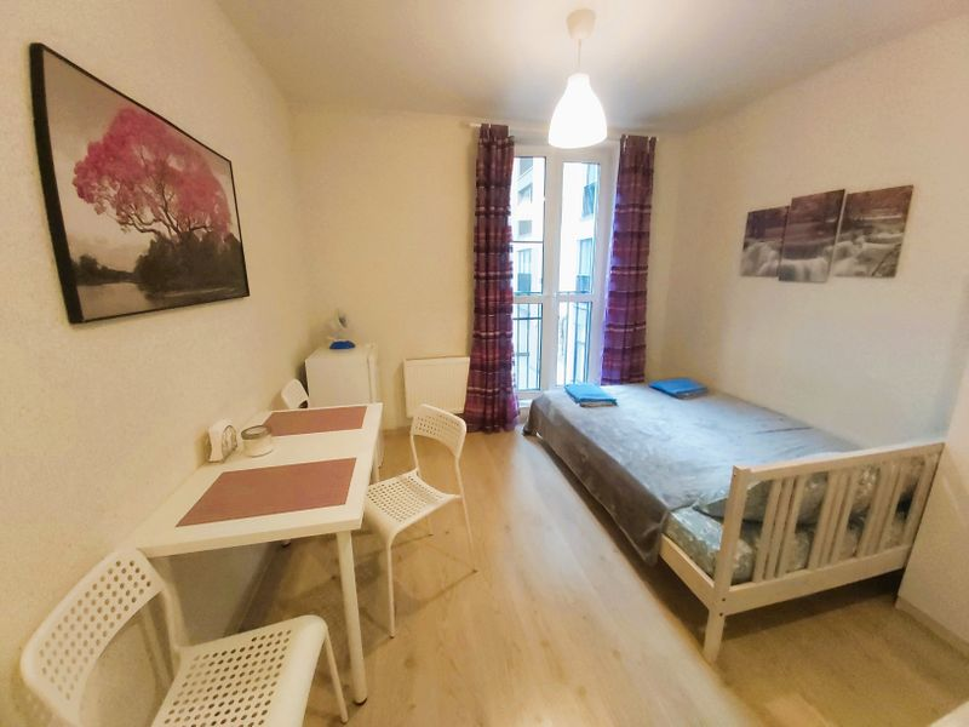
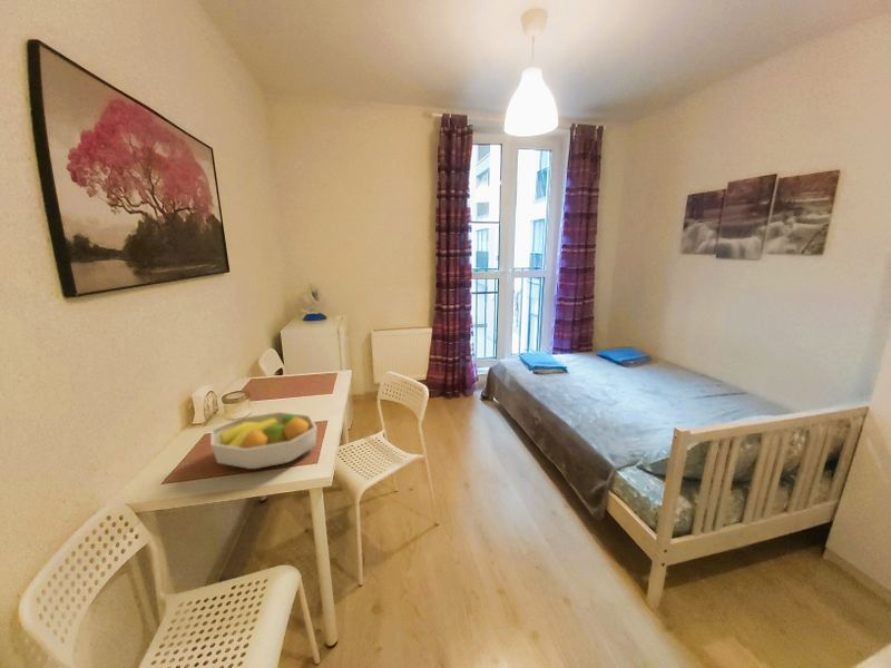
+ fruit bowl (265, 435)
